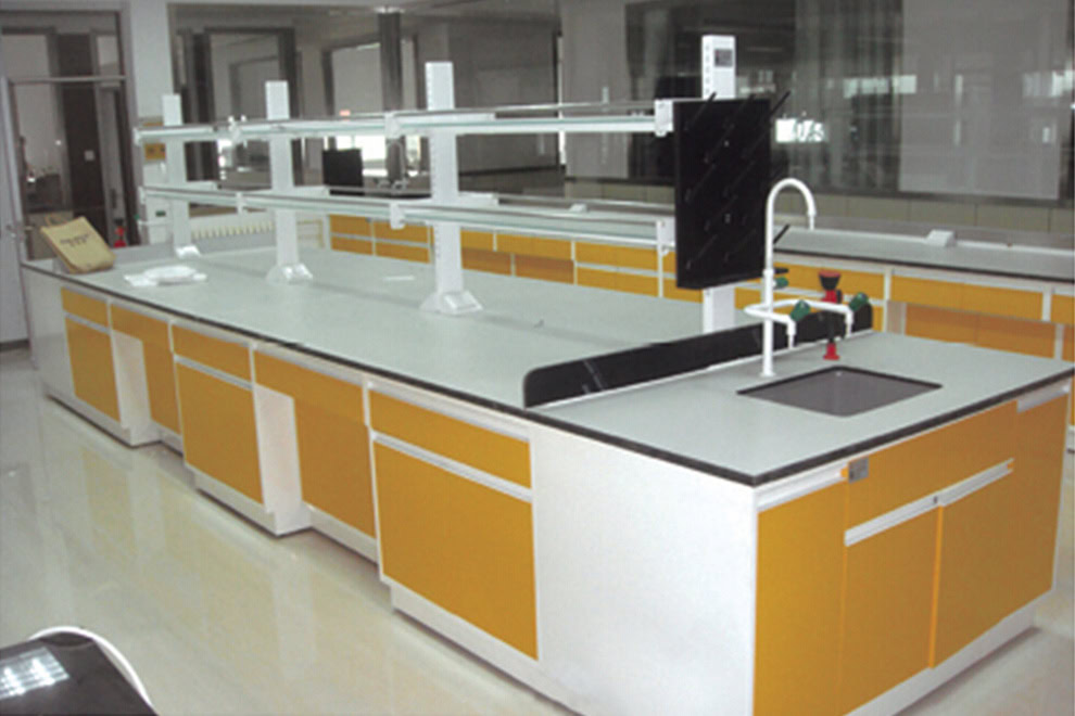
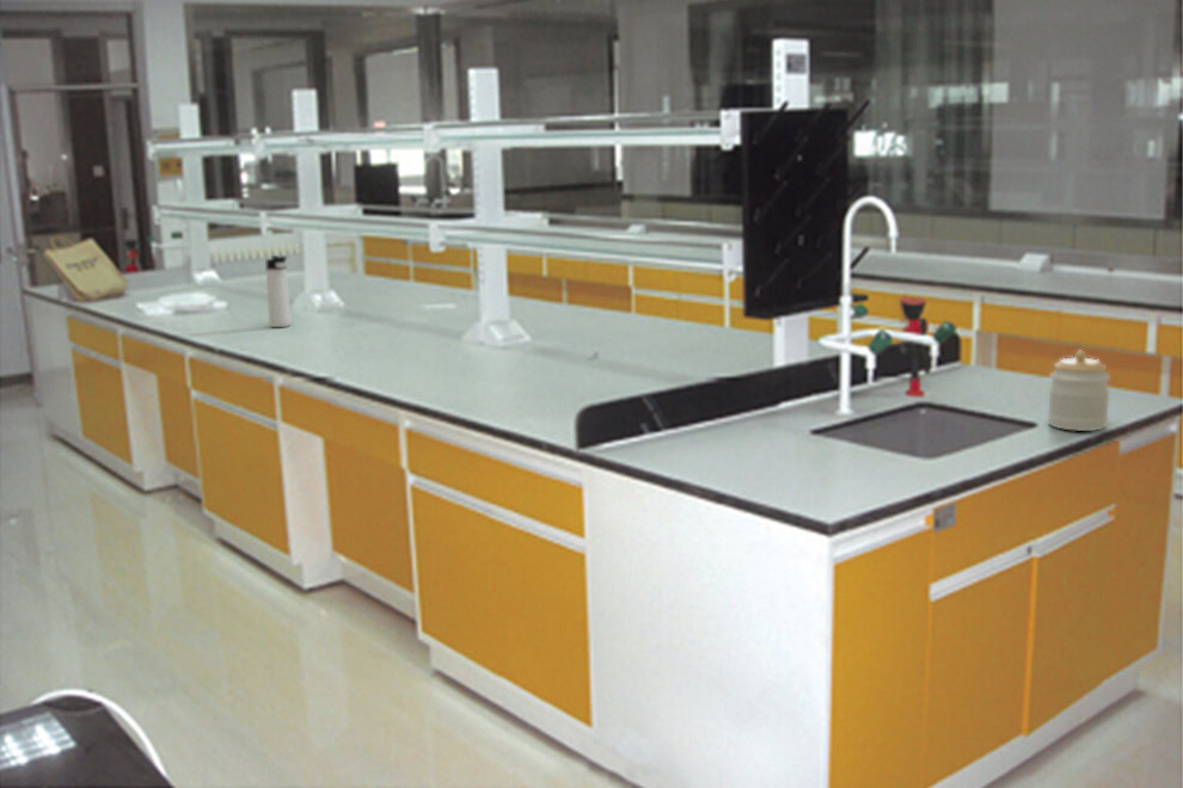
+ jar (1079, 388)
+ thermos bottle (280, 291)
